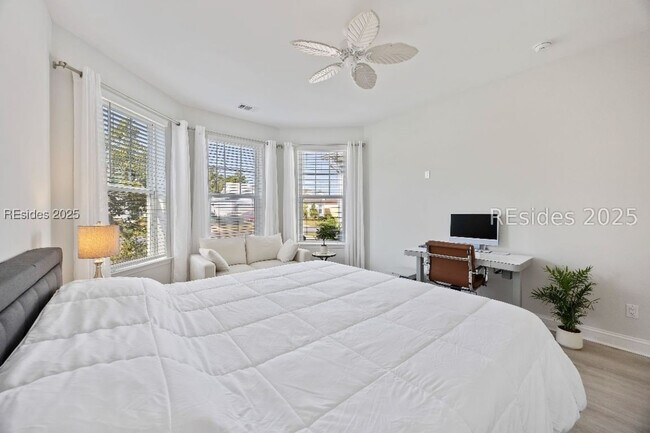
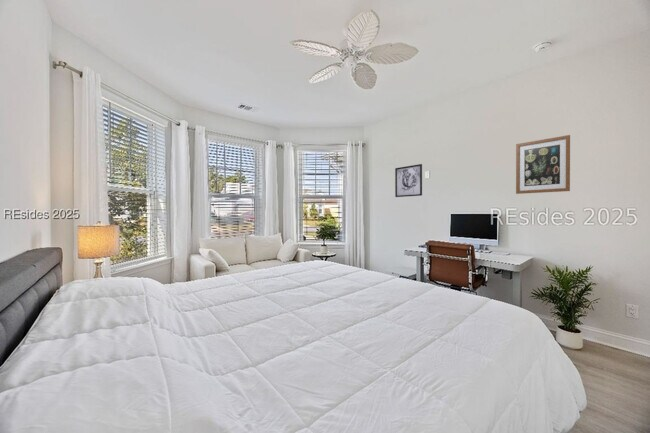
+ wall art (408, 181)
+ wall art (541, 166)
